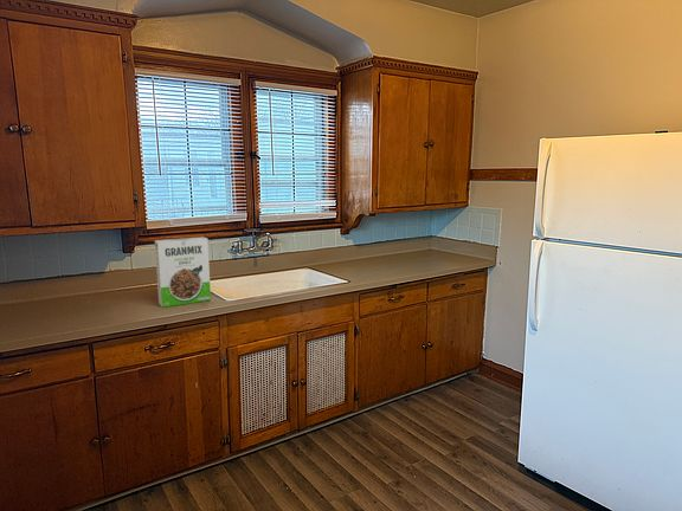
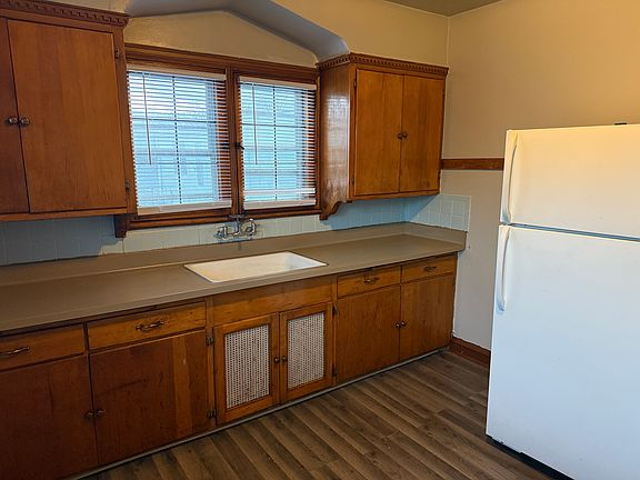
- cereal box (182, 271)
